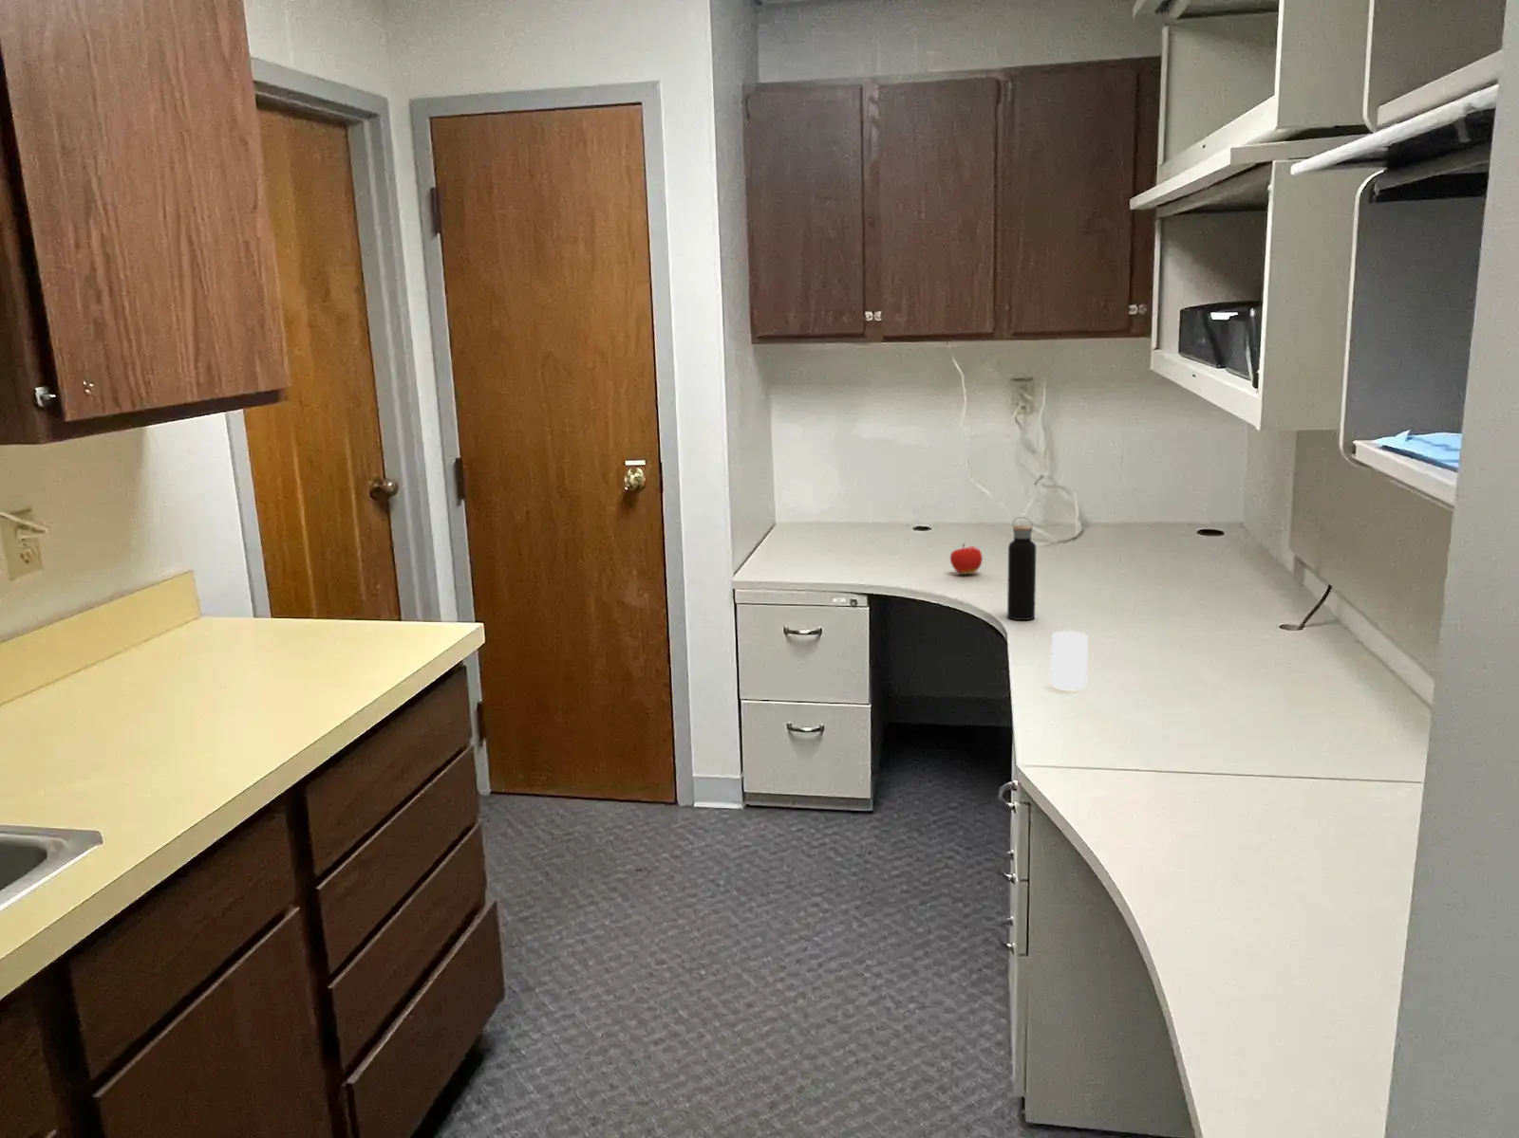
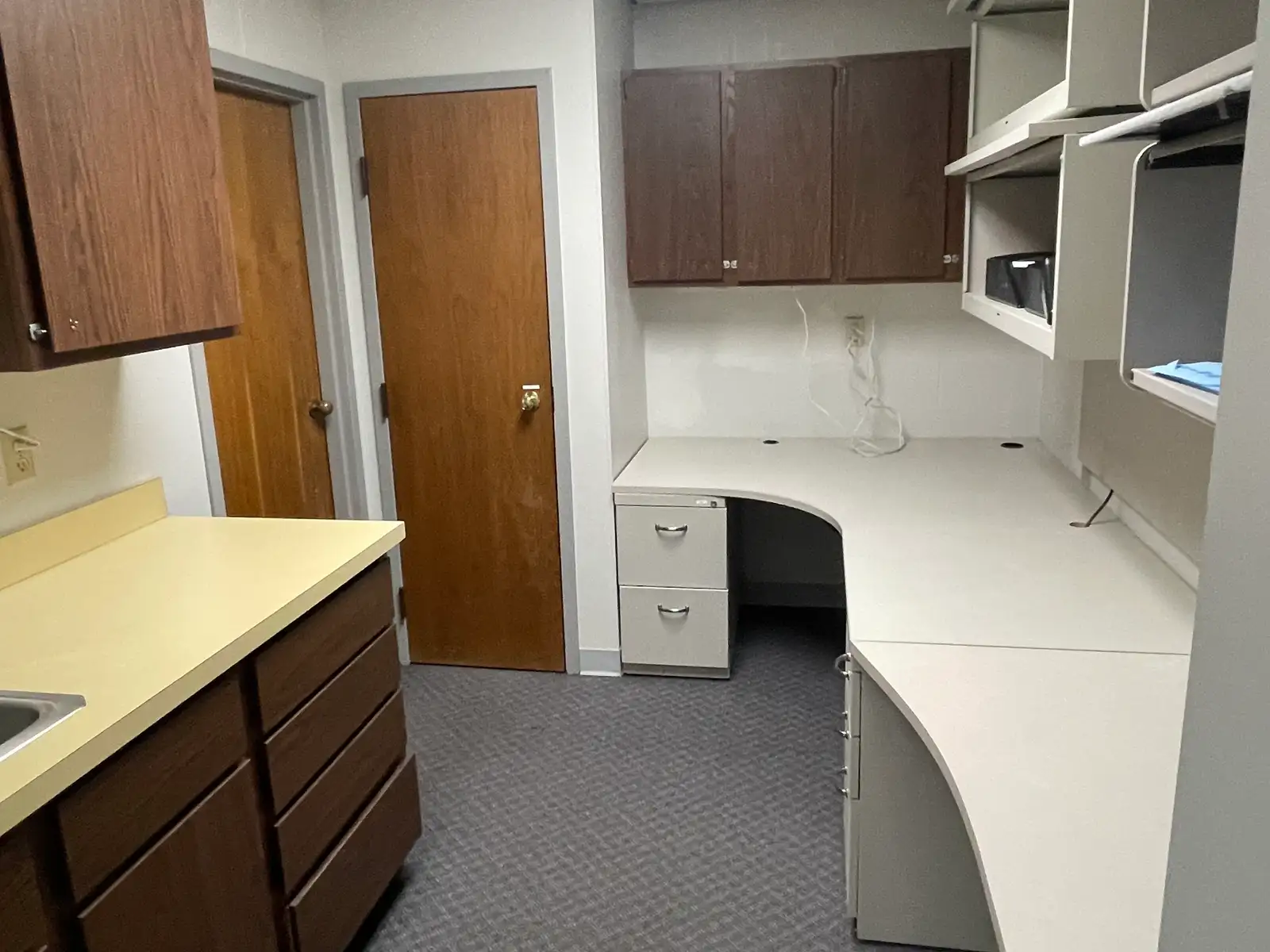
- cup (1069, 659)
- fruit (965, 558)
- water bottle (1021, 567)
